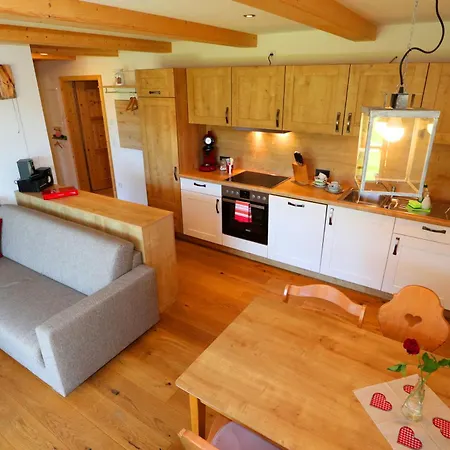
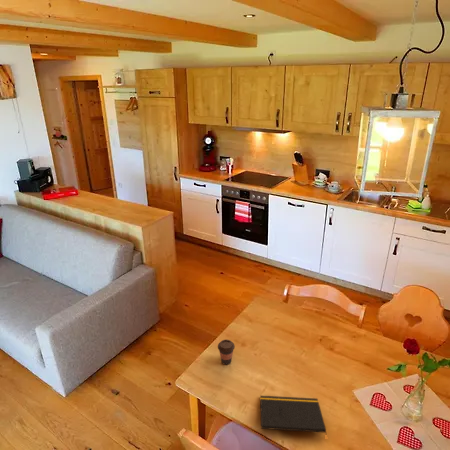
+ coffee cup (226, 352)
+ notepad (290, 412)
